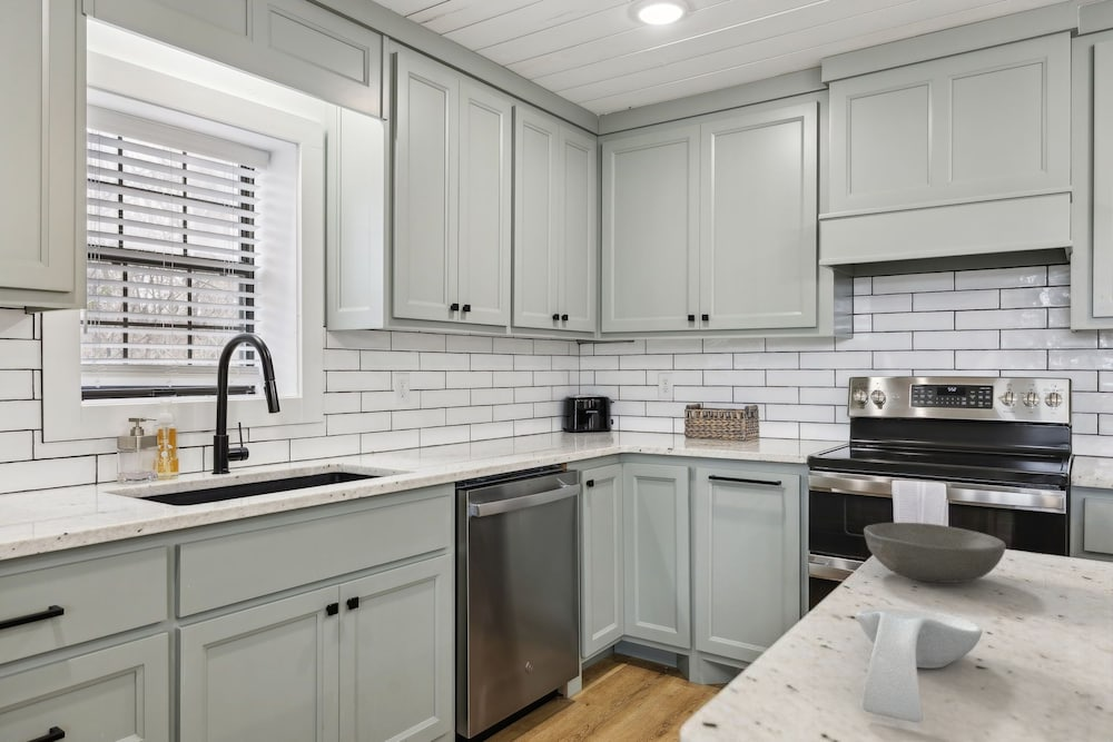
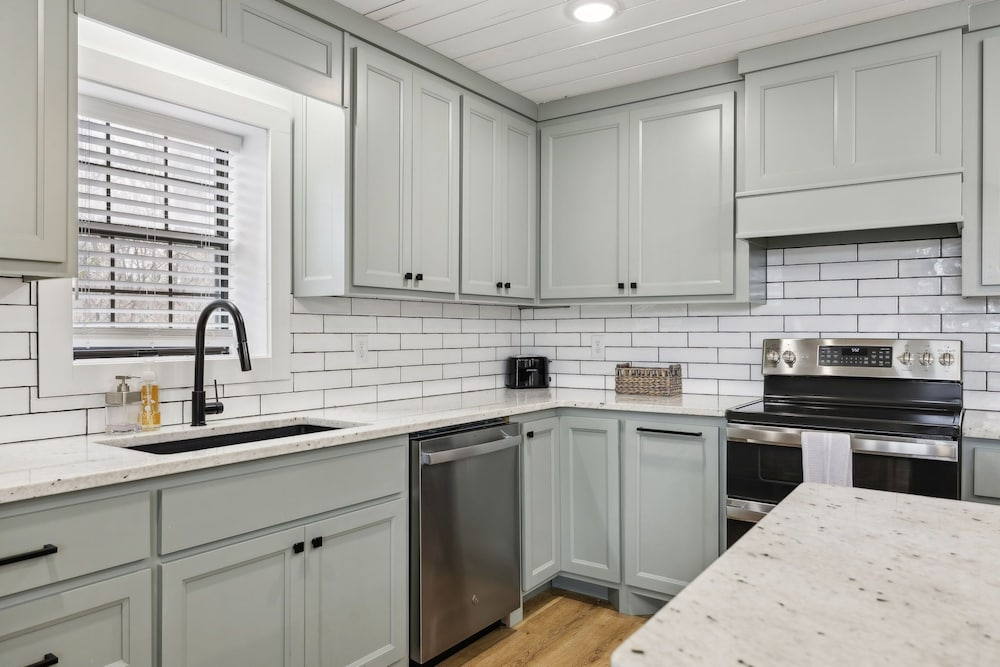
- spoon rest (910, 639)
- soup bowl (932, 554)
